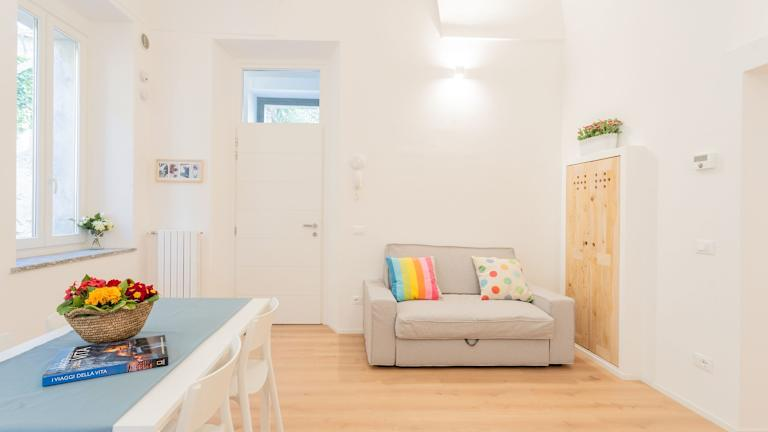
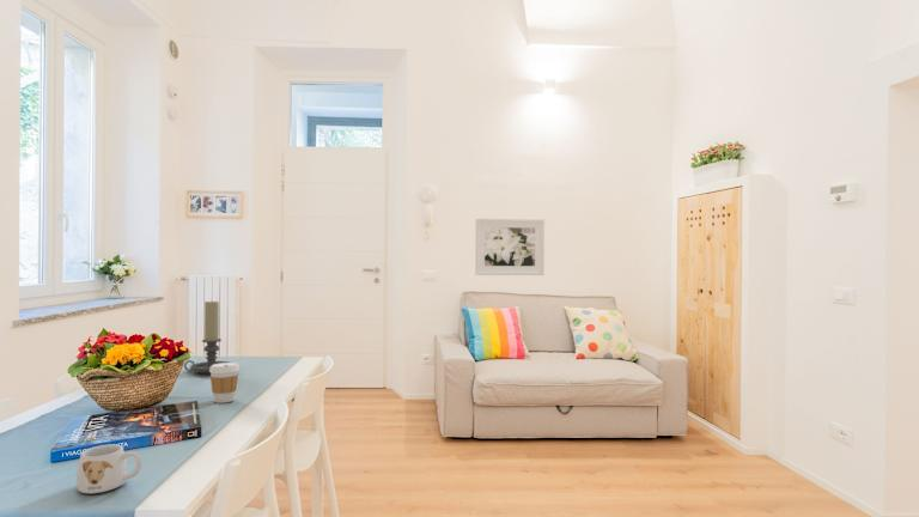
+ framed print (510, 247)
+ mug (110, 467)
+ coffee cup (224, 382)
+ candle holder (207, 335)
